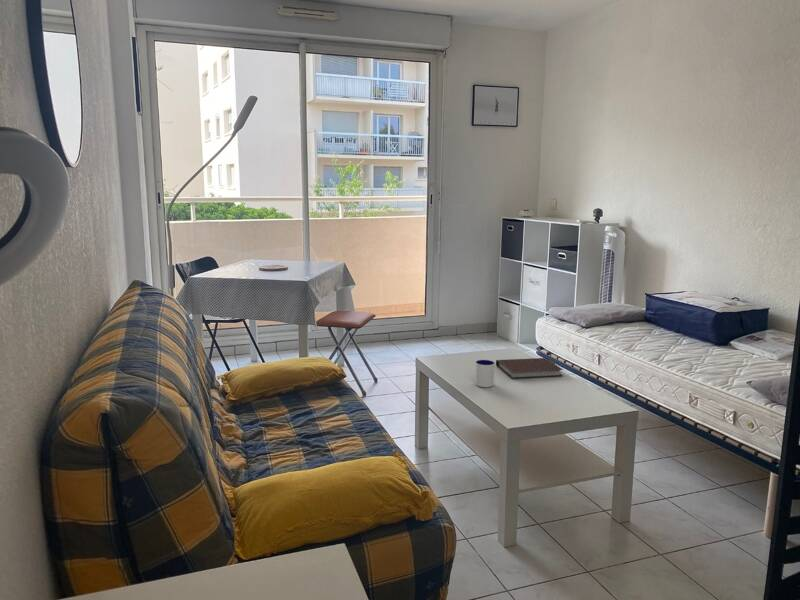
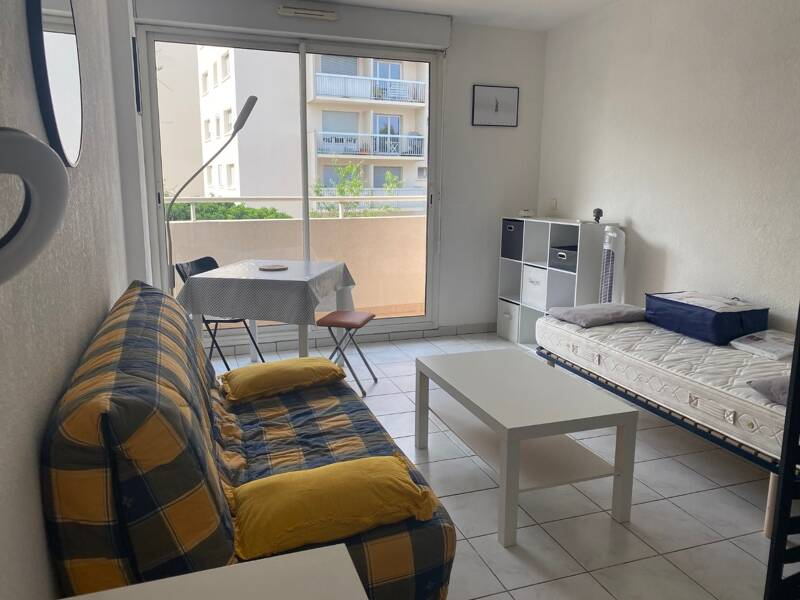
- mug (482, 372)
- notebook (528, 367)
